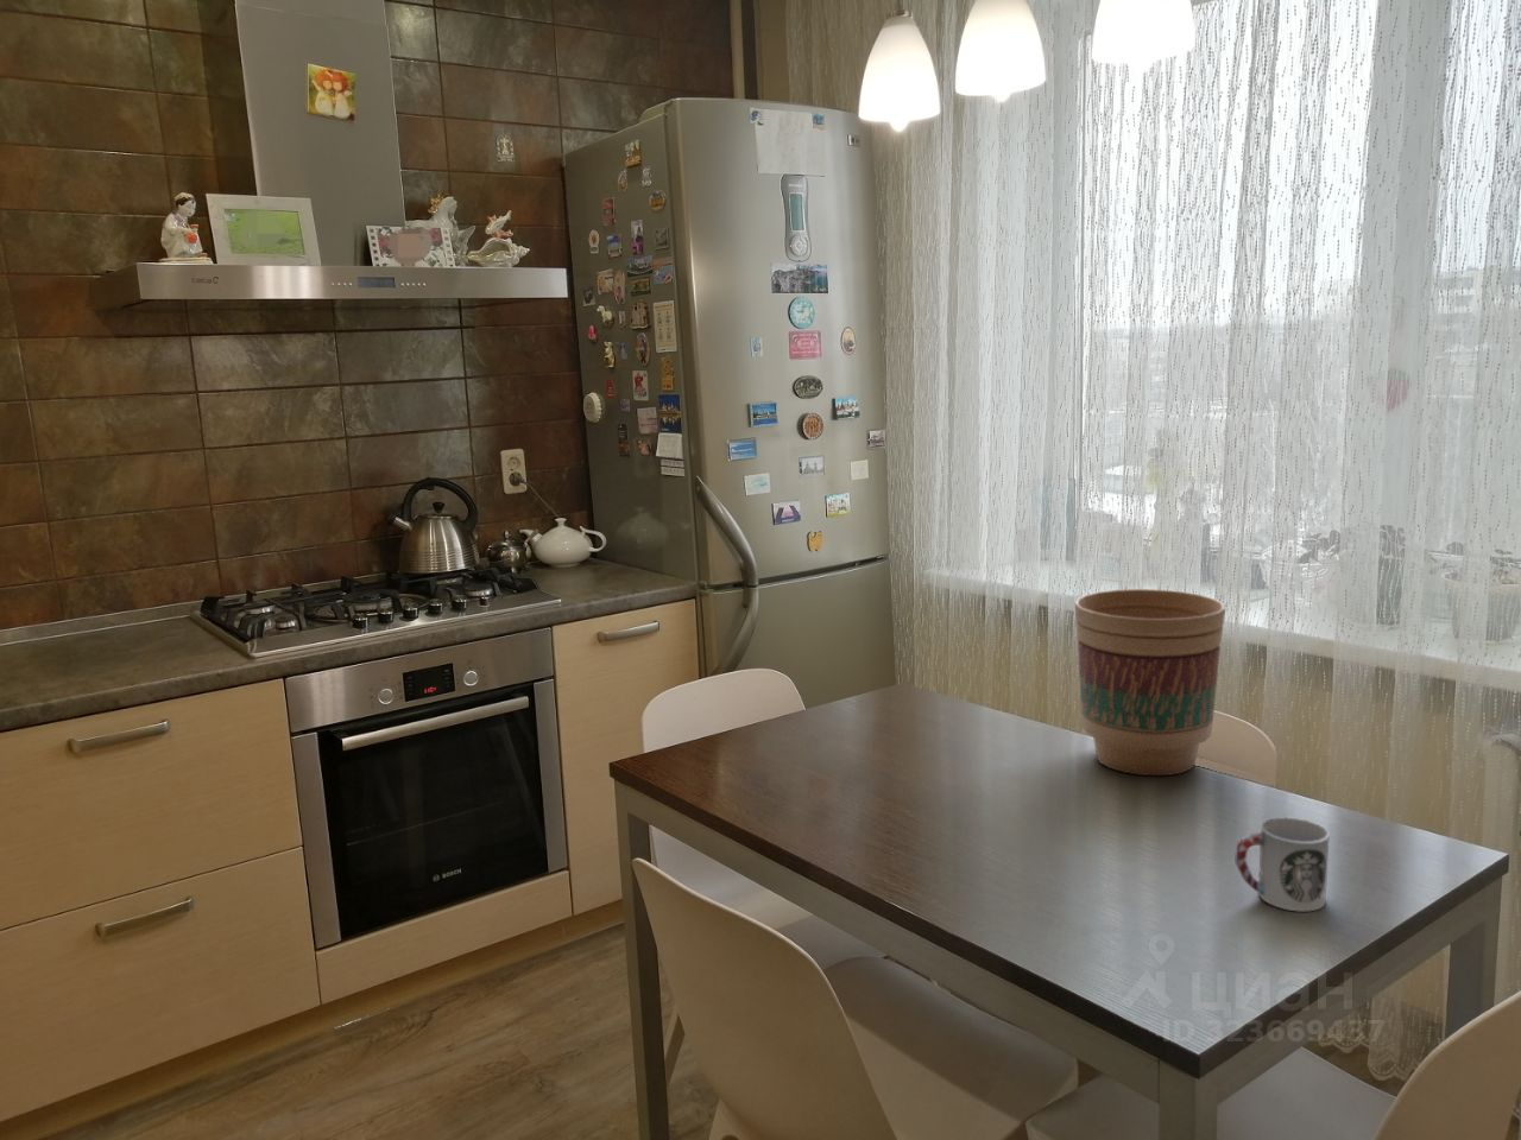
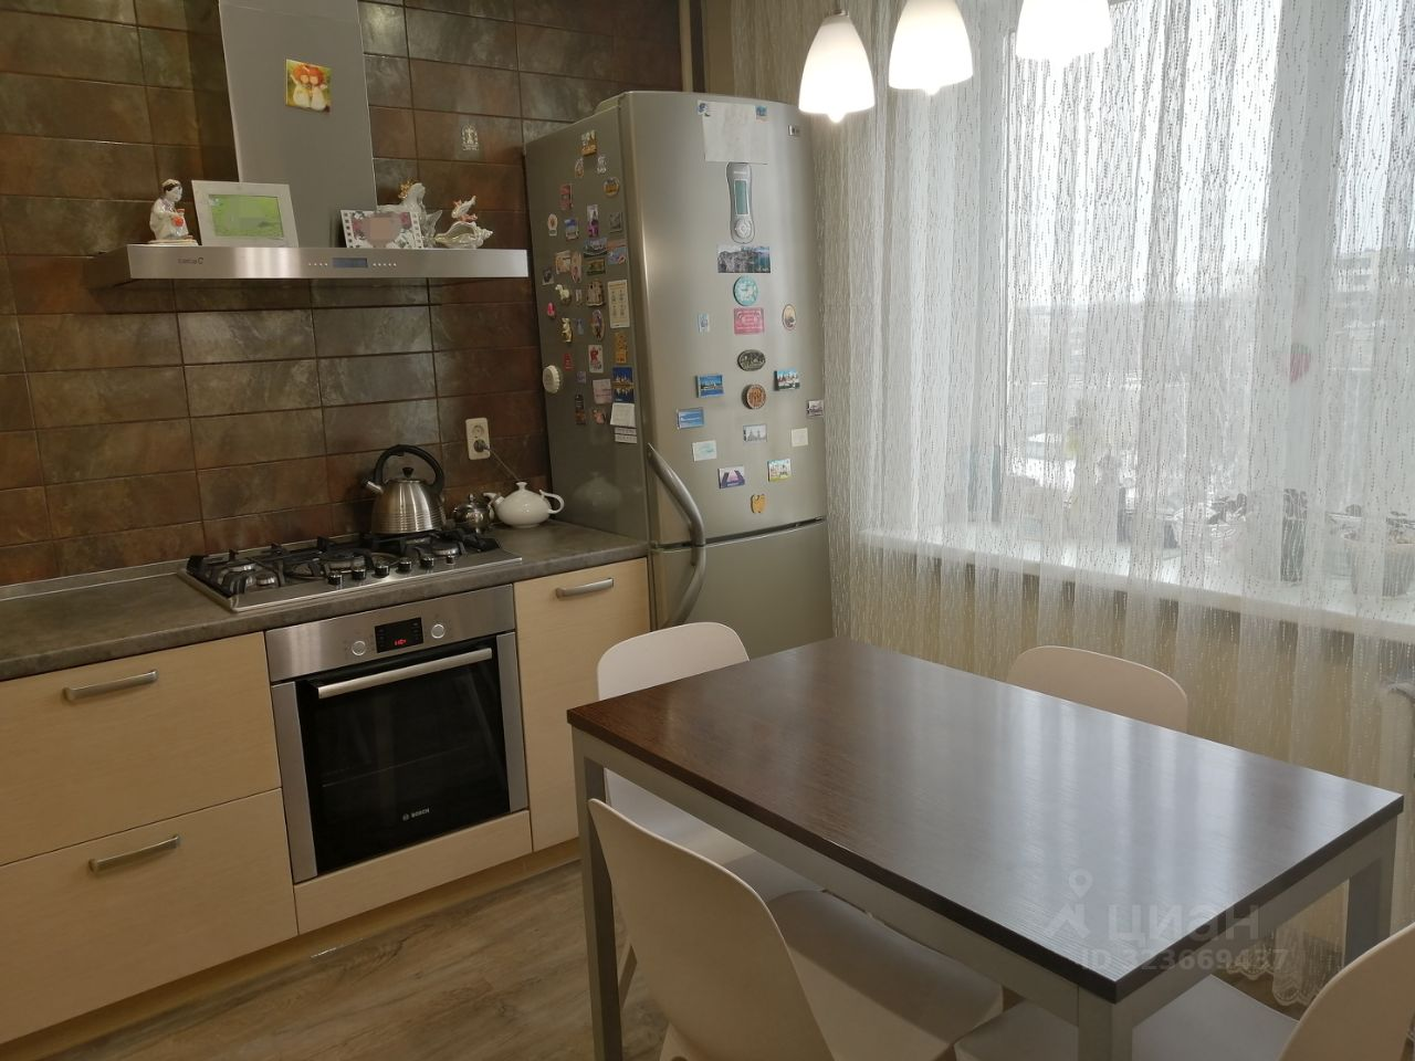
- flower pot (1146, 681)
- cup (1279, 863)
